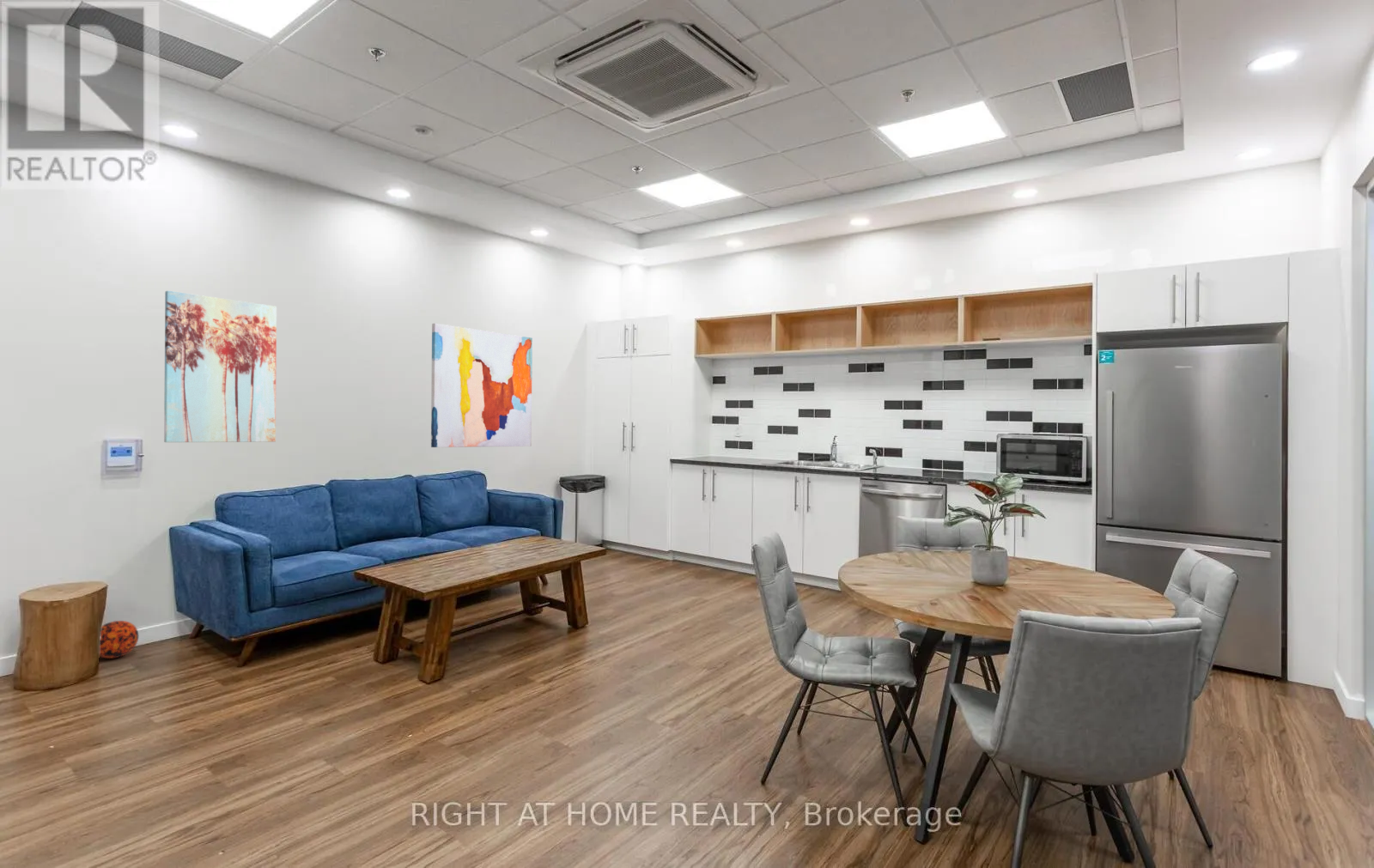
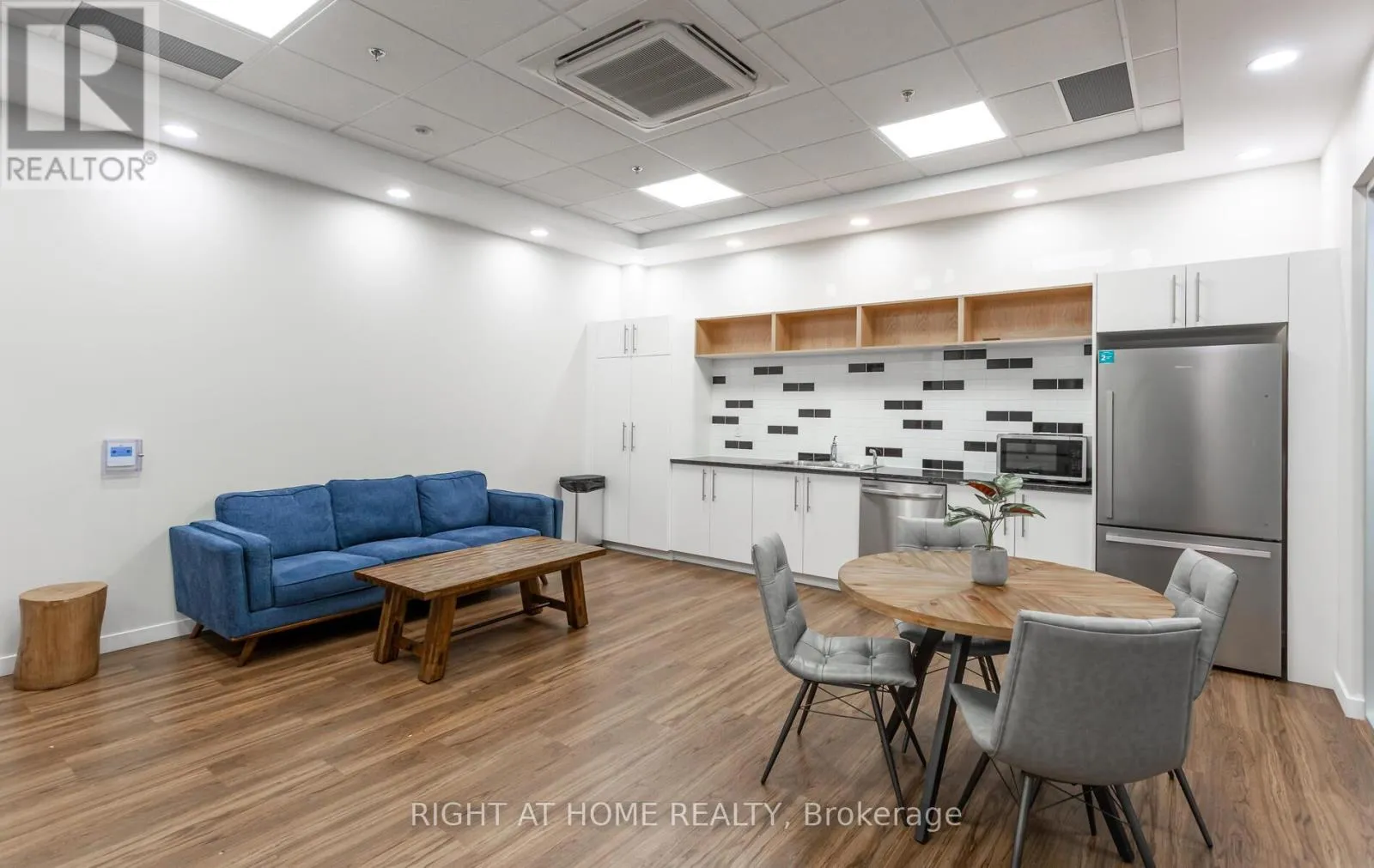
- wall art (223, 370)
- wall art (484, 389)
- decorative ball (115, 639)
